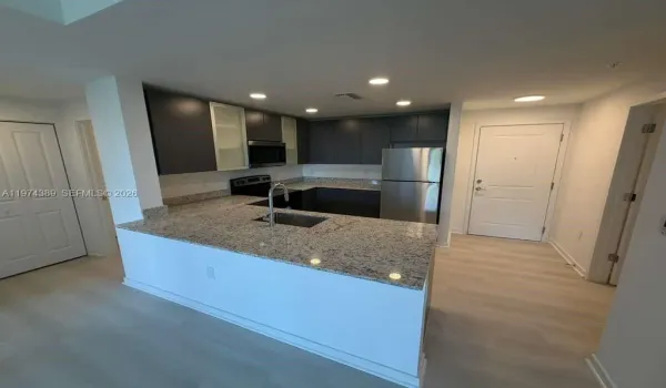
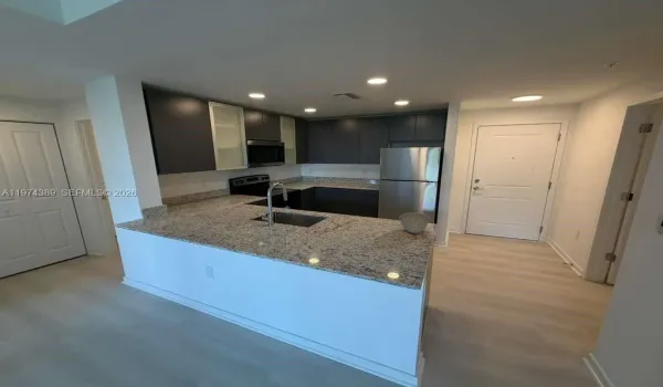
+ bowl (414, 220)
